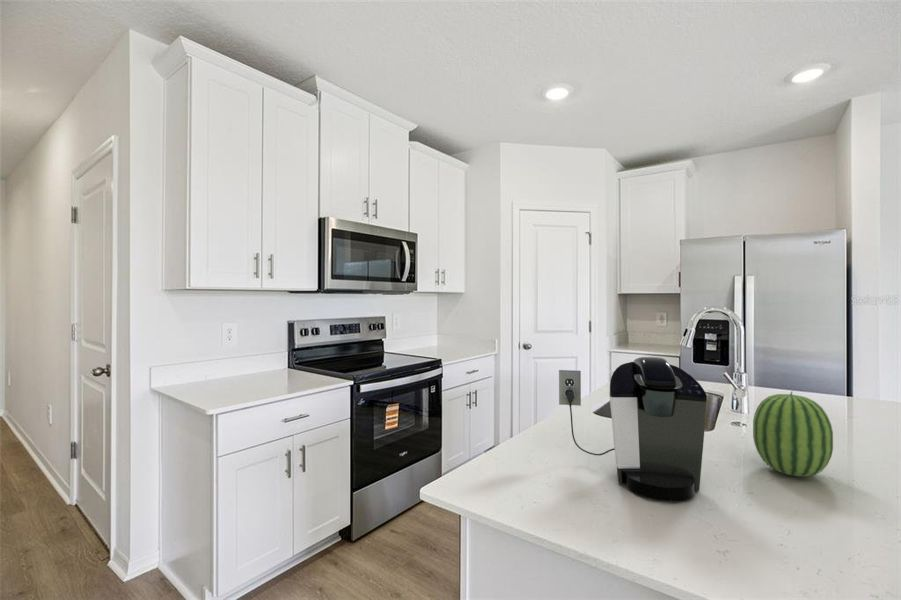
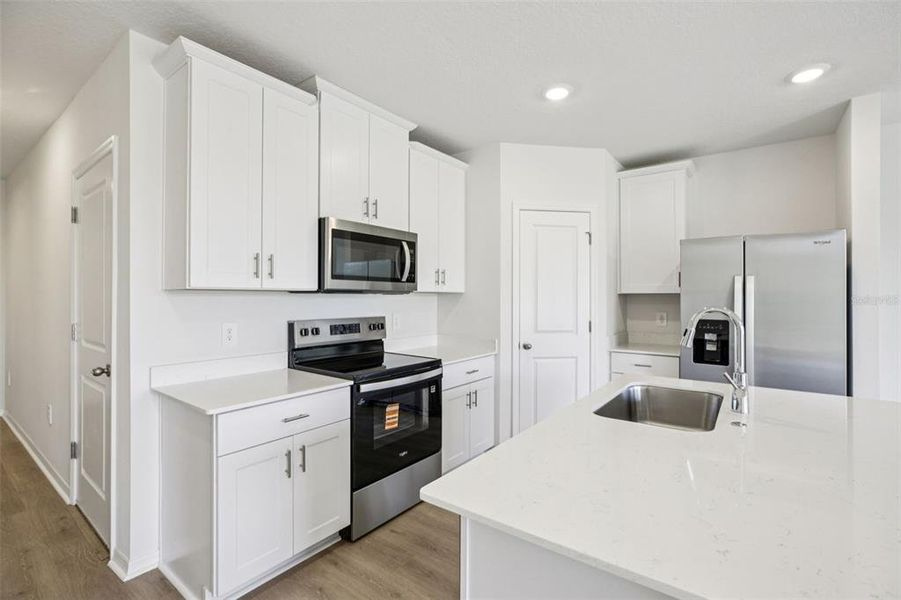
- fruit (791, 432)
- coffee maker (628, 417)
